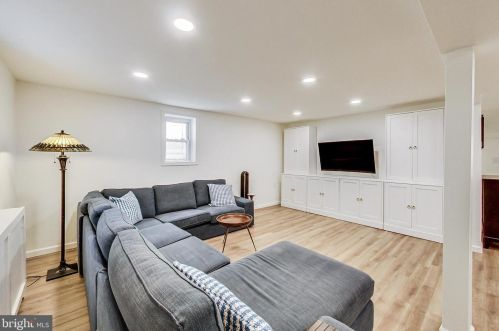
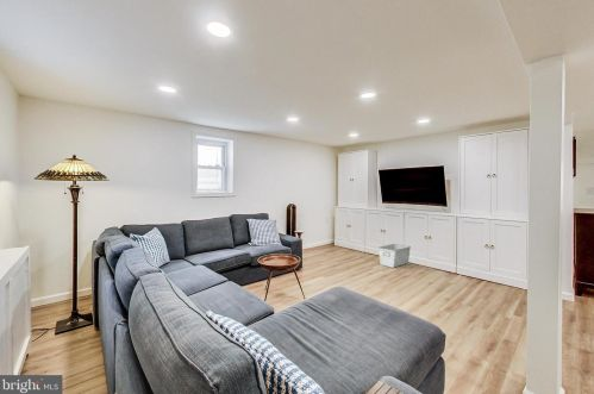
+ storage bin (394, 255)
